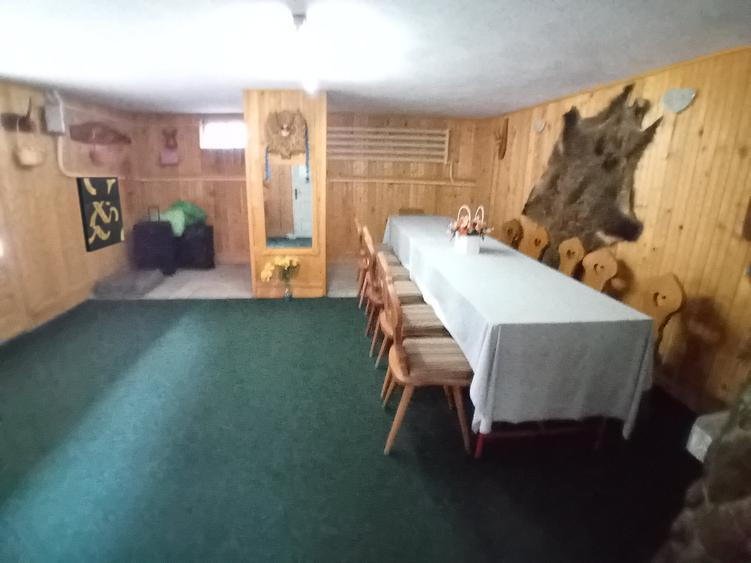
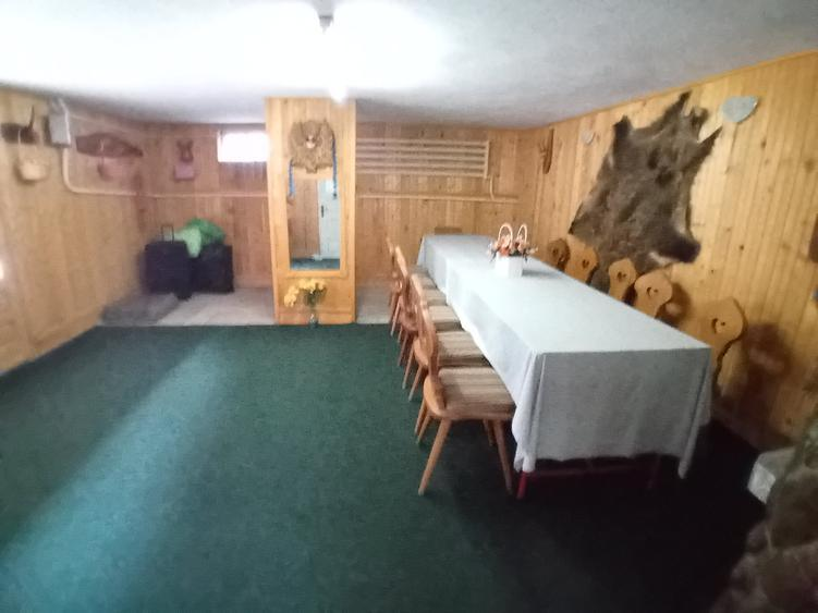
- wall art (102, 212)
